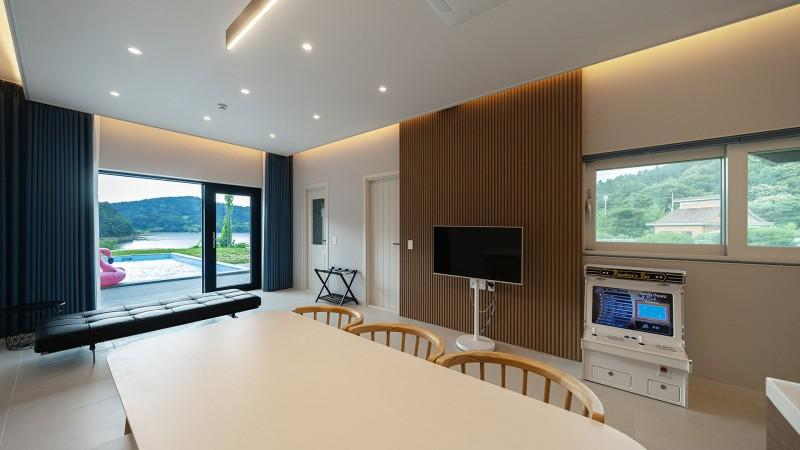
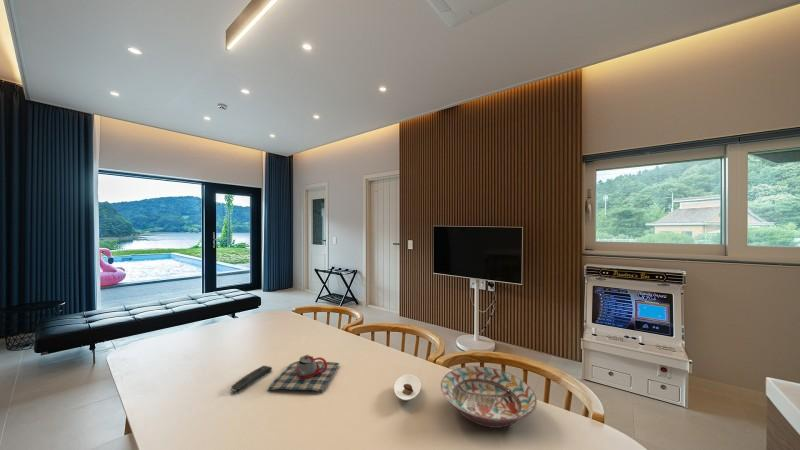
+ teapot (306, 366)
+ remote control (251, 377)
+ saucer (407, 389)
+ decorative bowl (486, 400)
